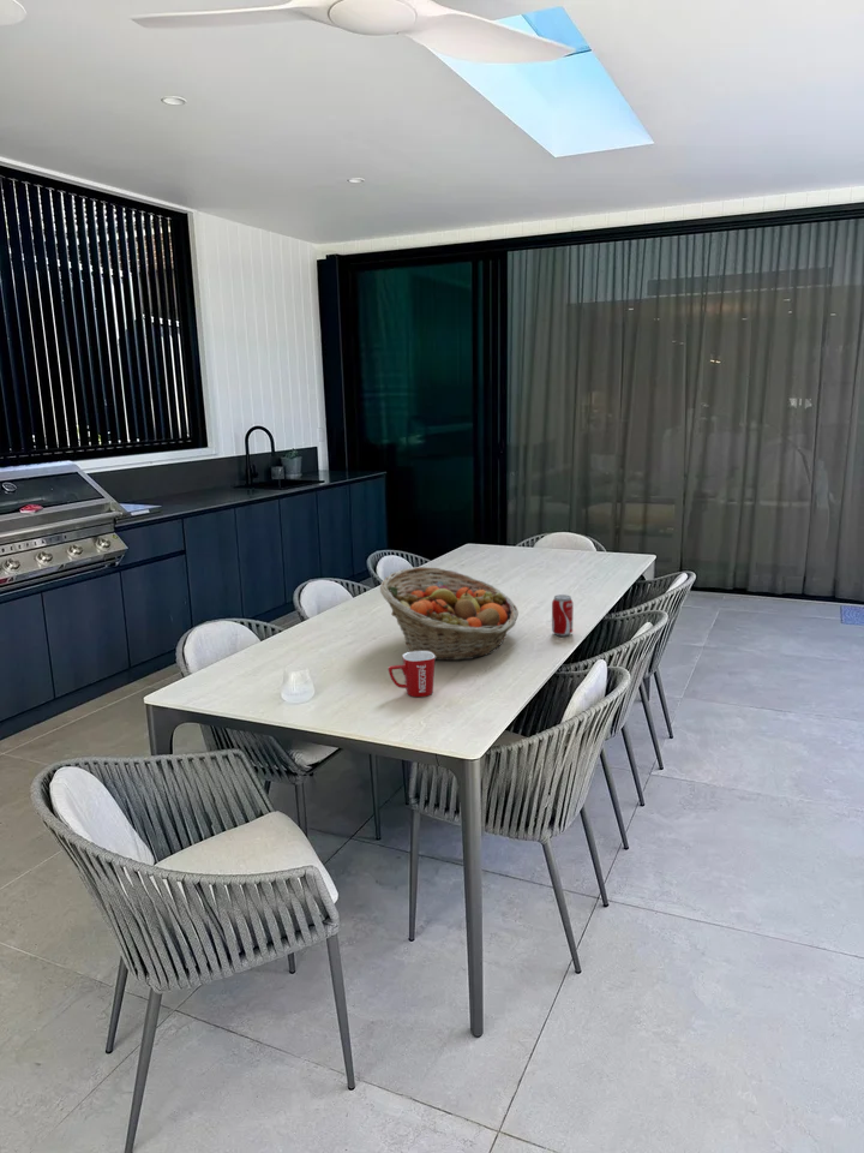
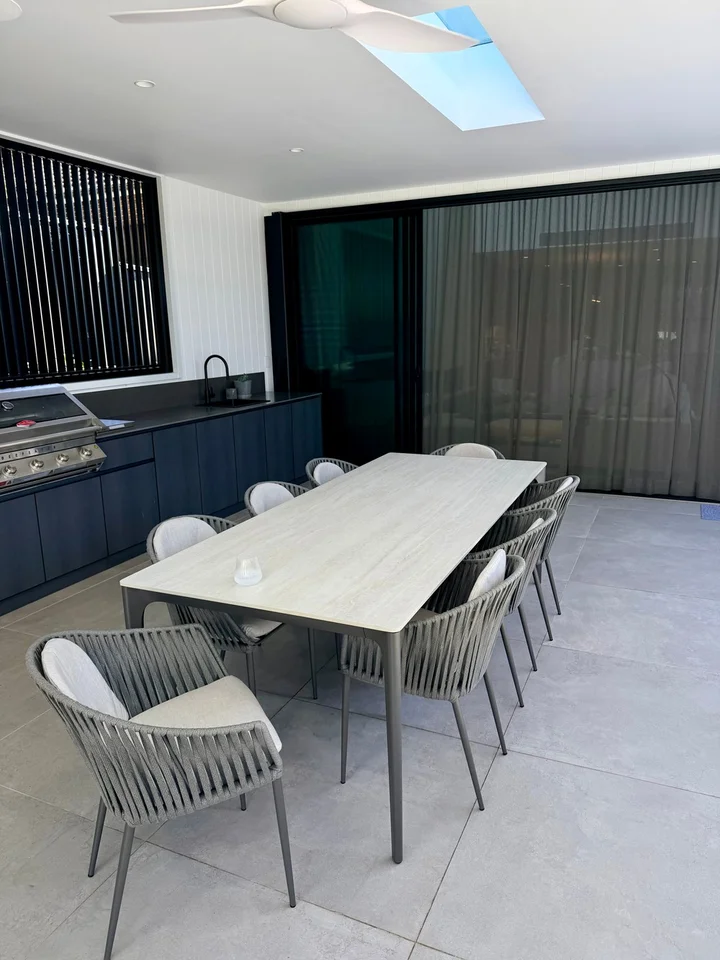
- beverage can (562, 615)
- mug (412, 675)
- fruit basket (449, 610)
